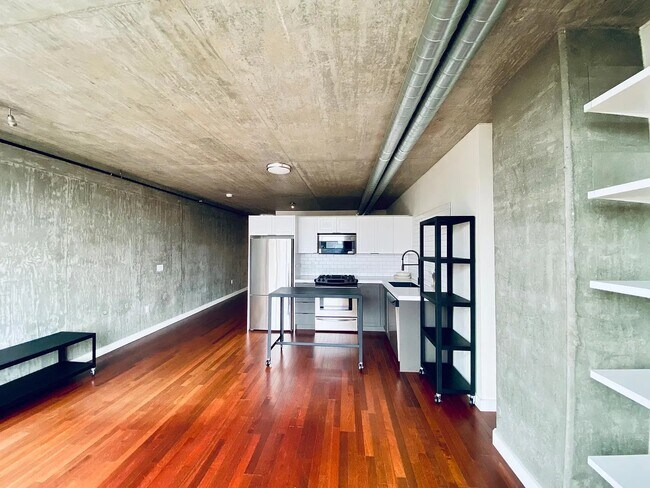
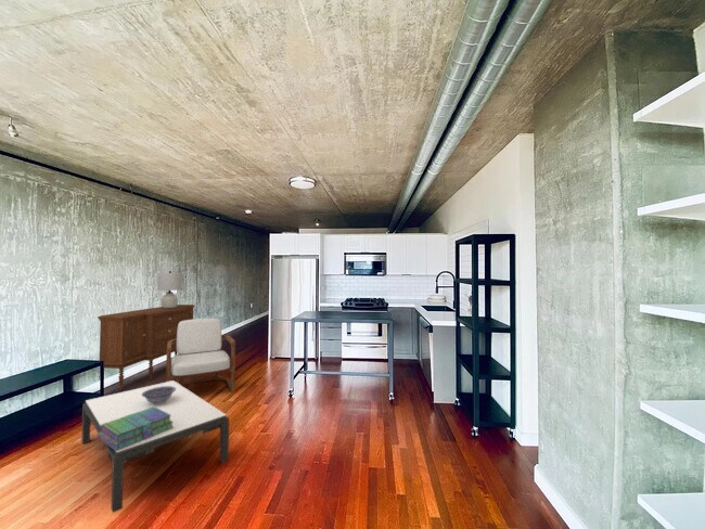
+ lamp (169, 289)
+ stack of books (137, 425)
+ sideboard (156, 340)
+ decorative bowl (158, 396)
+ armchair (201, 354)
+ coffee table (155, 435)
